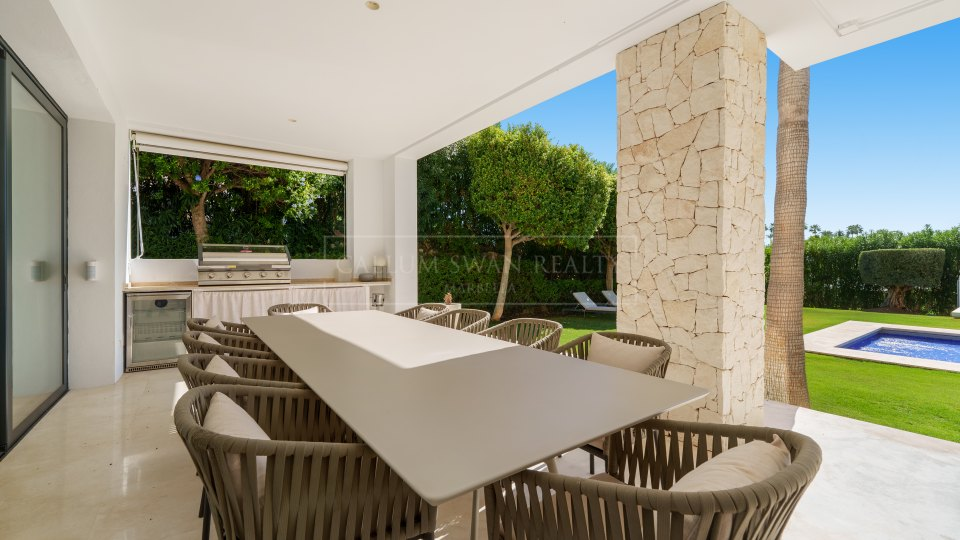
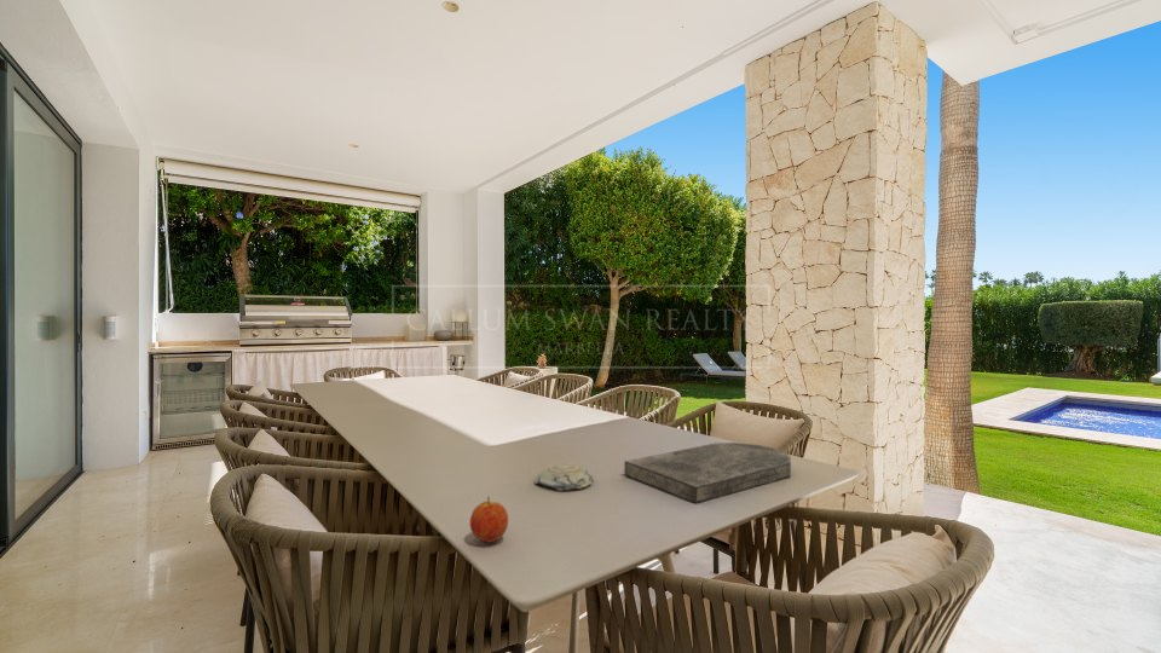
+ cutting board (718, 466)
+ decorative bowl (564, 474)
+ fruit (489, 518)
